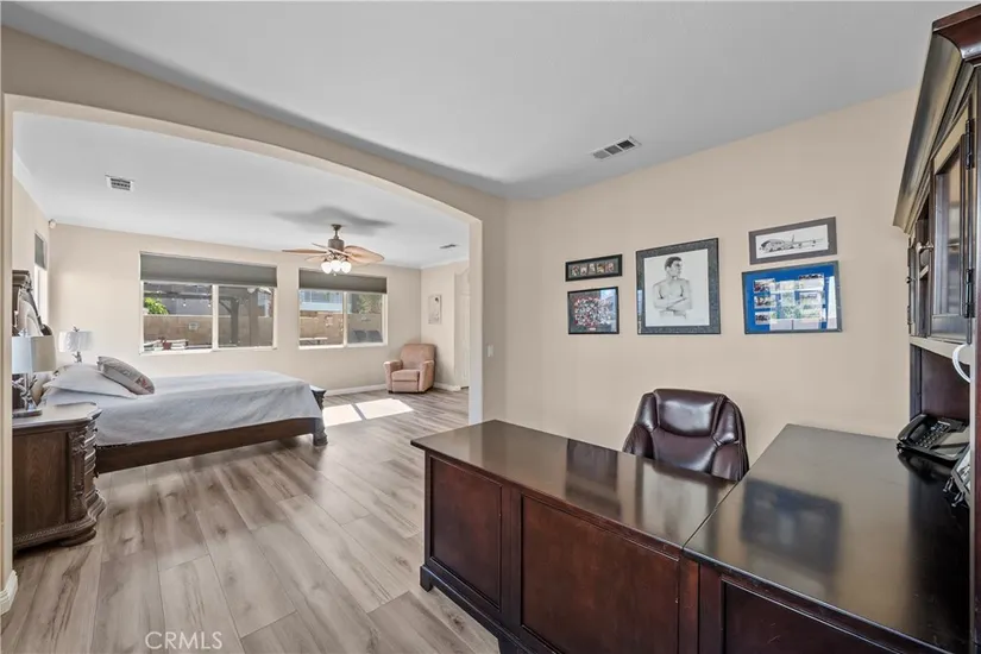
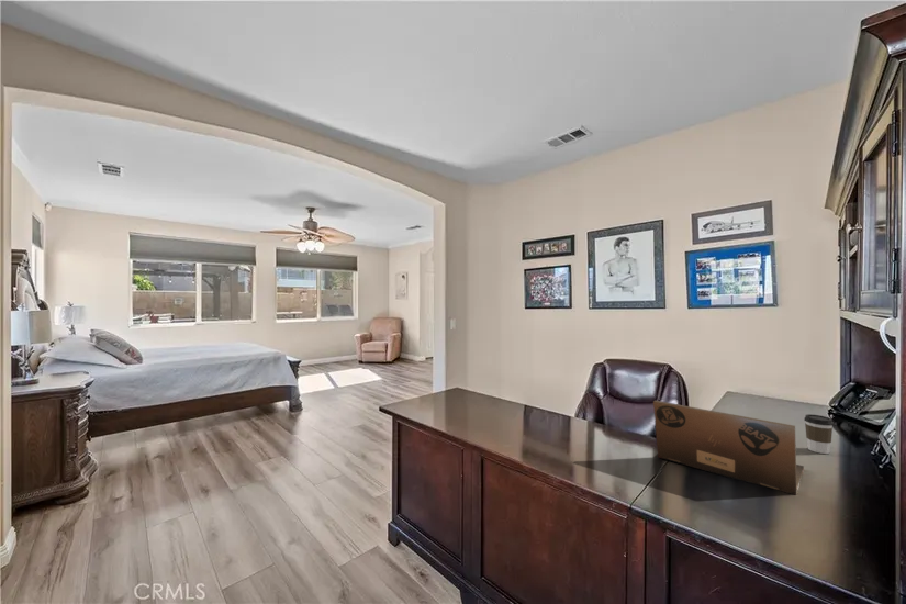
+ coffee cup (818, 434)
+ laptop (726, 434)
